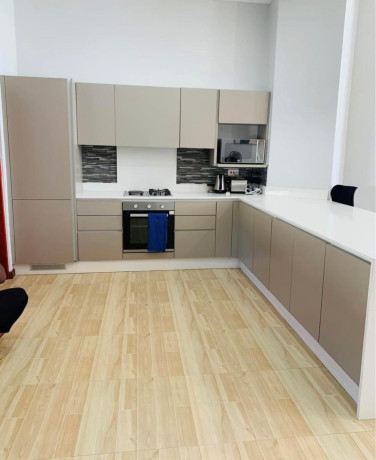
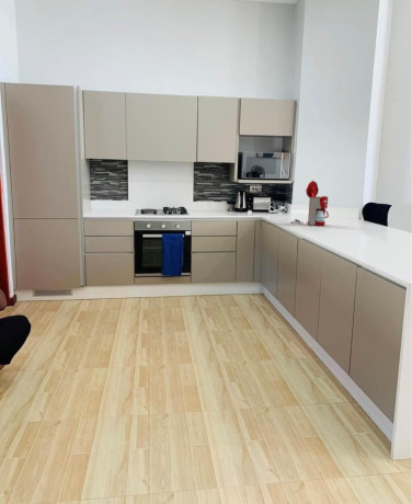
+ coffee maker (309, 202)
